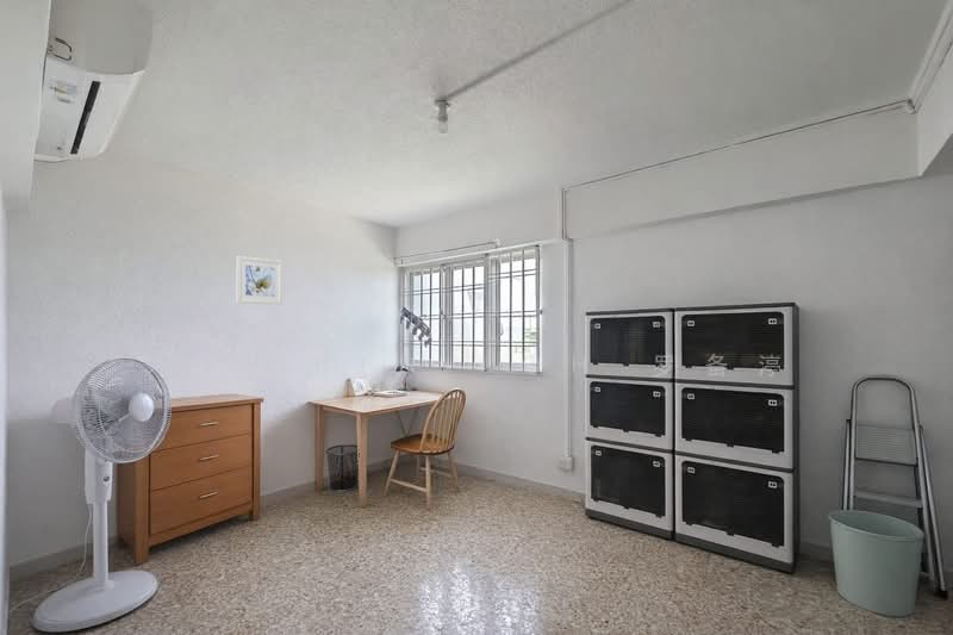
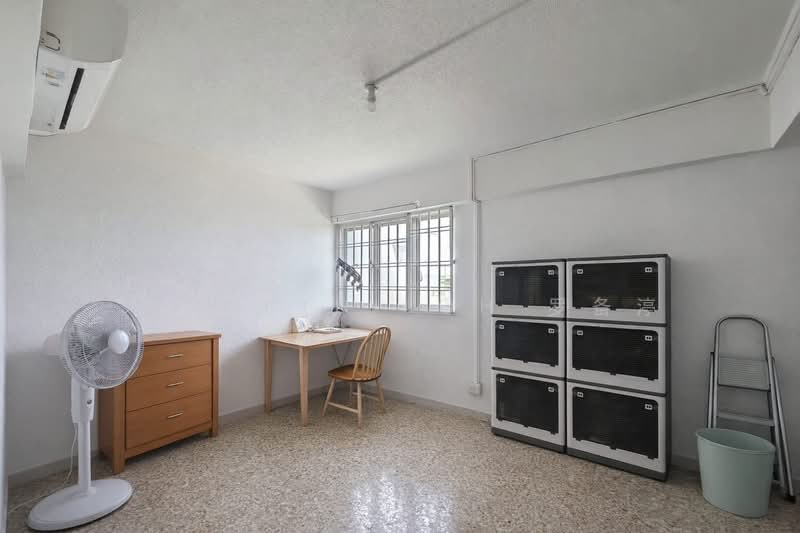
- waste bin (344, 467)
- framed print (260, 281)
